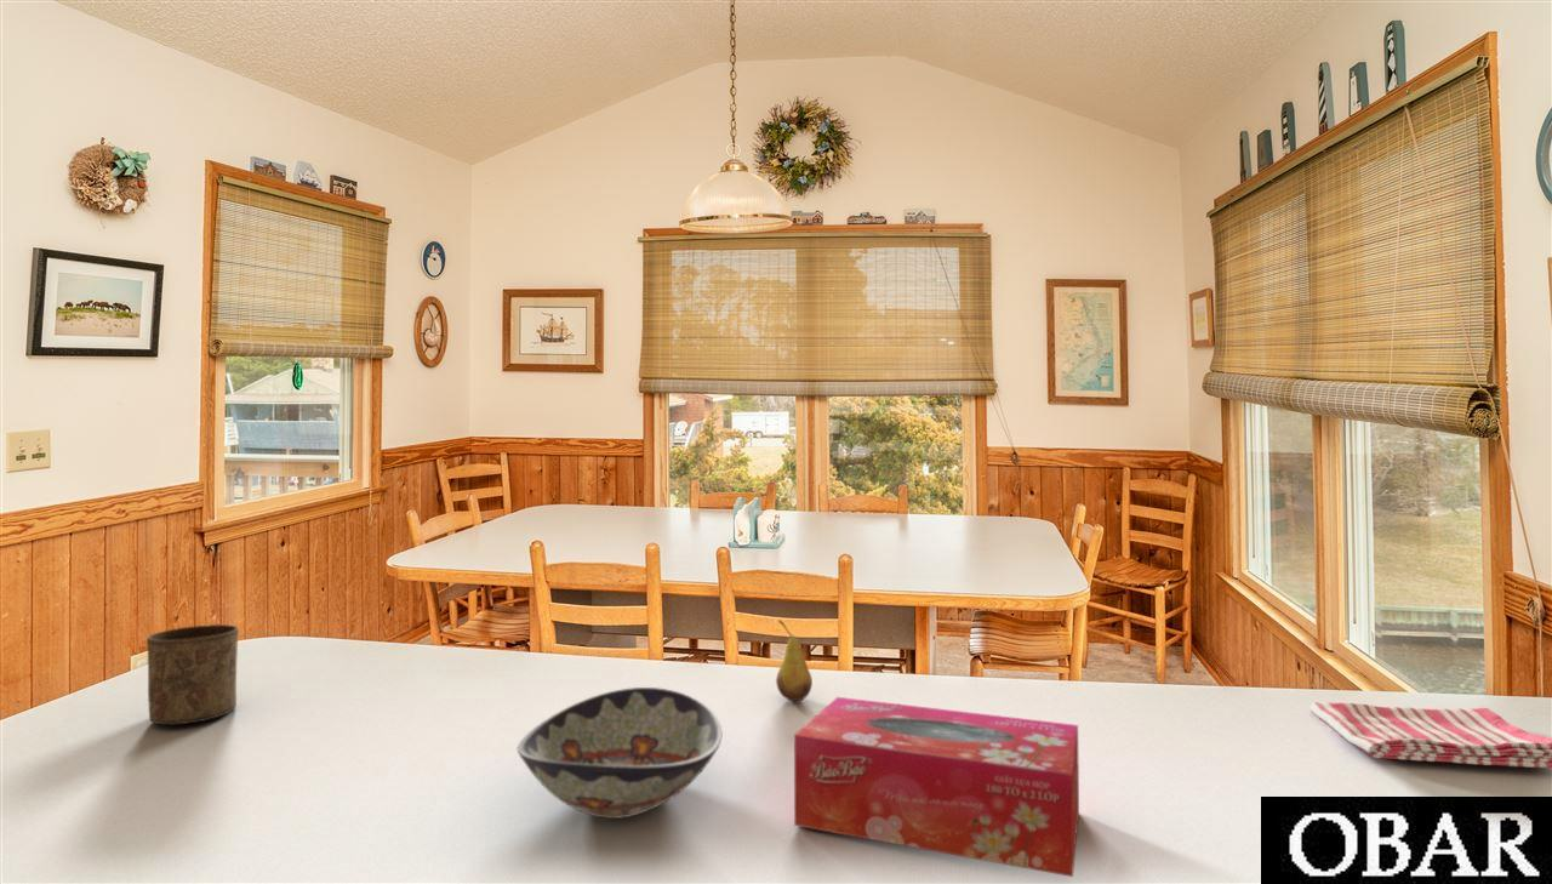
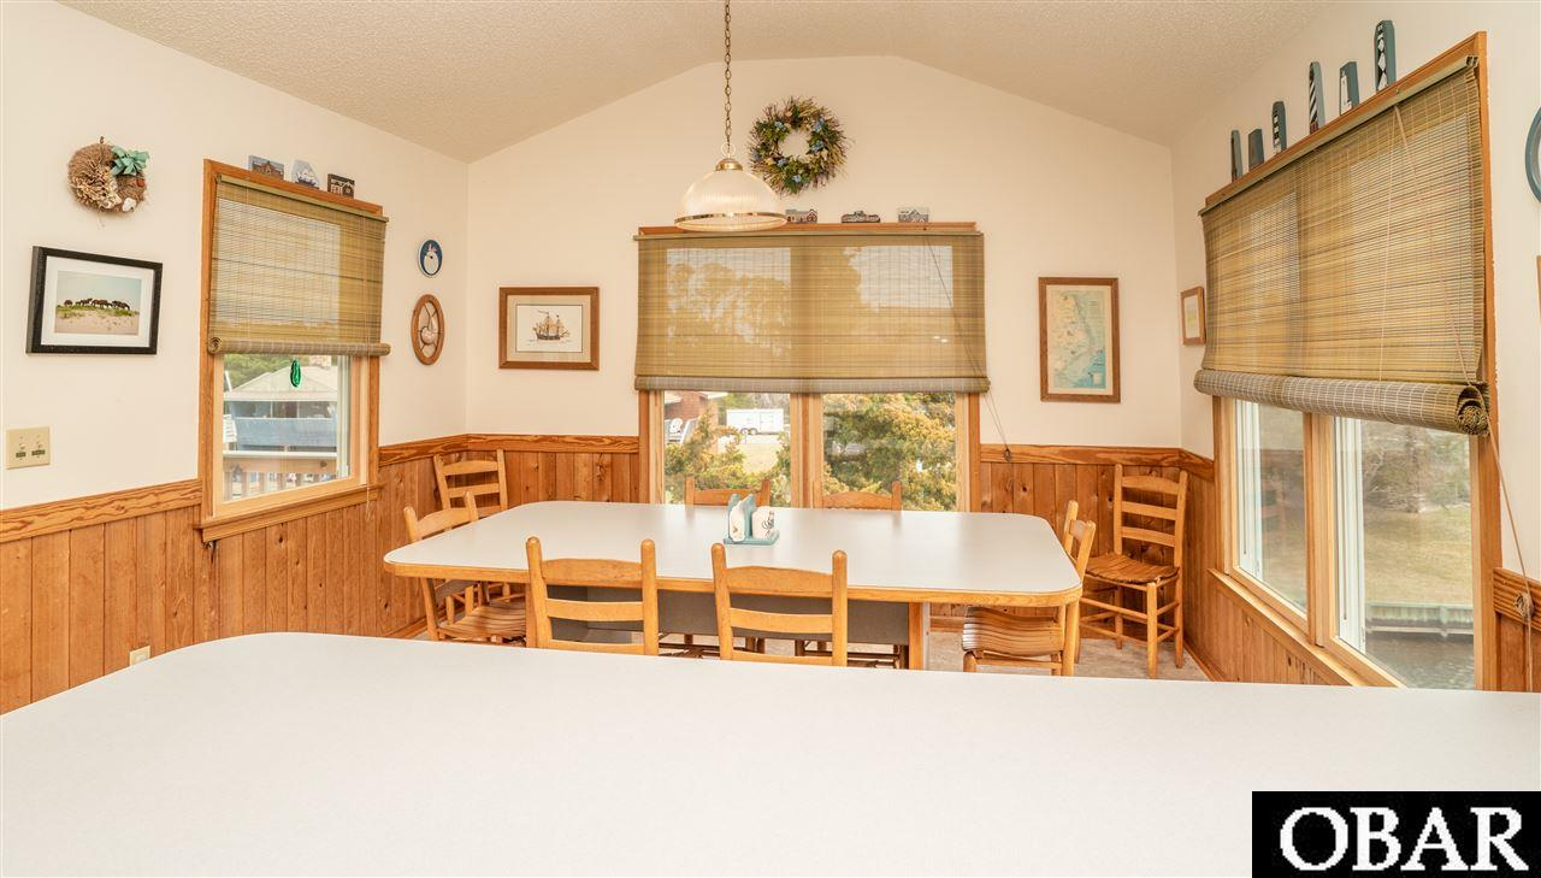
- cup (193, 673)
- fruit (794, 660)
- tissue box (938, 774)
- dish towel (1428, 728)
- decorative bowl (623, 760)
